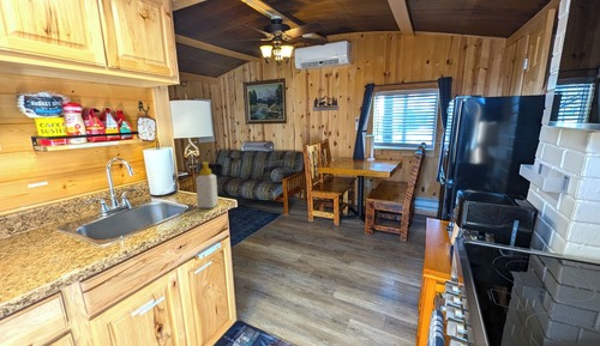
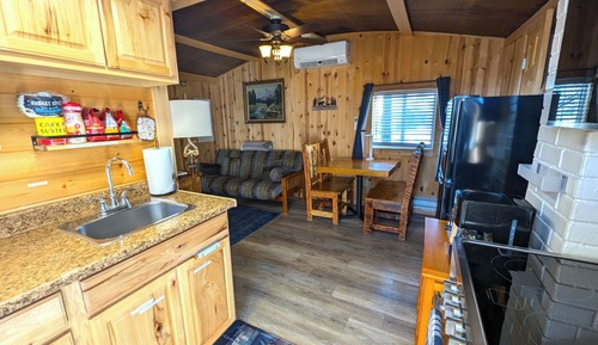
- soap bottle (206, 184)
